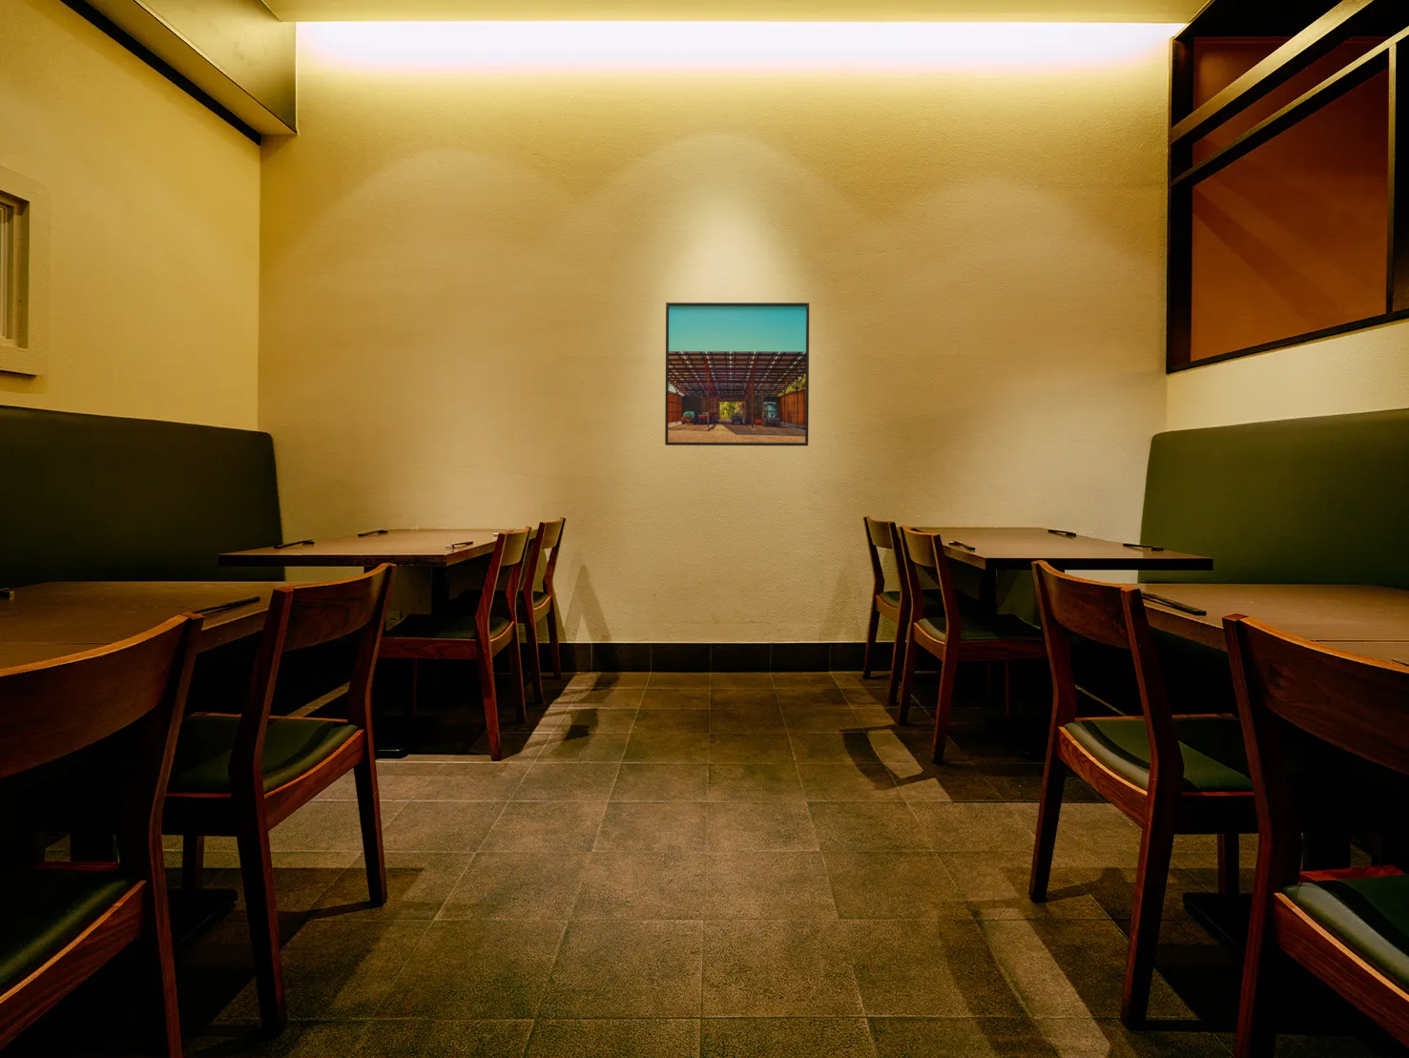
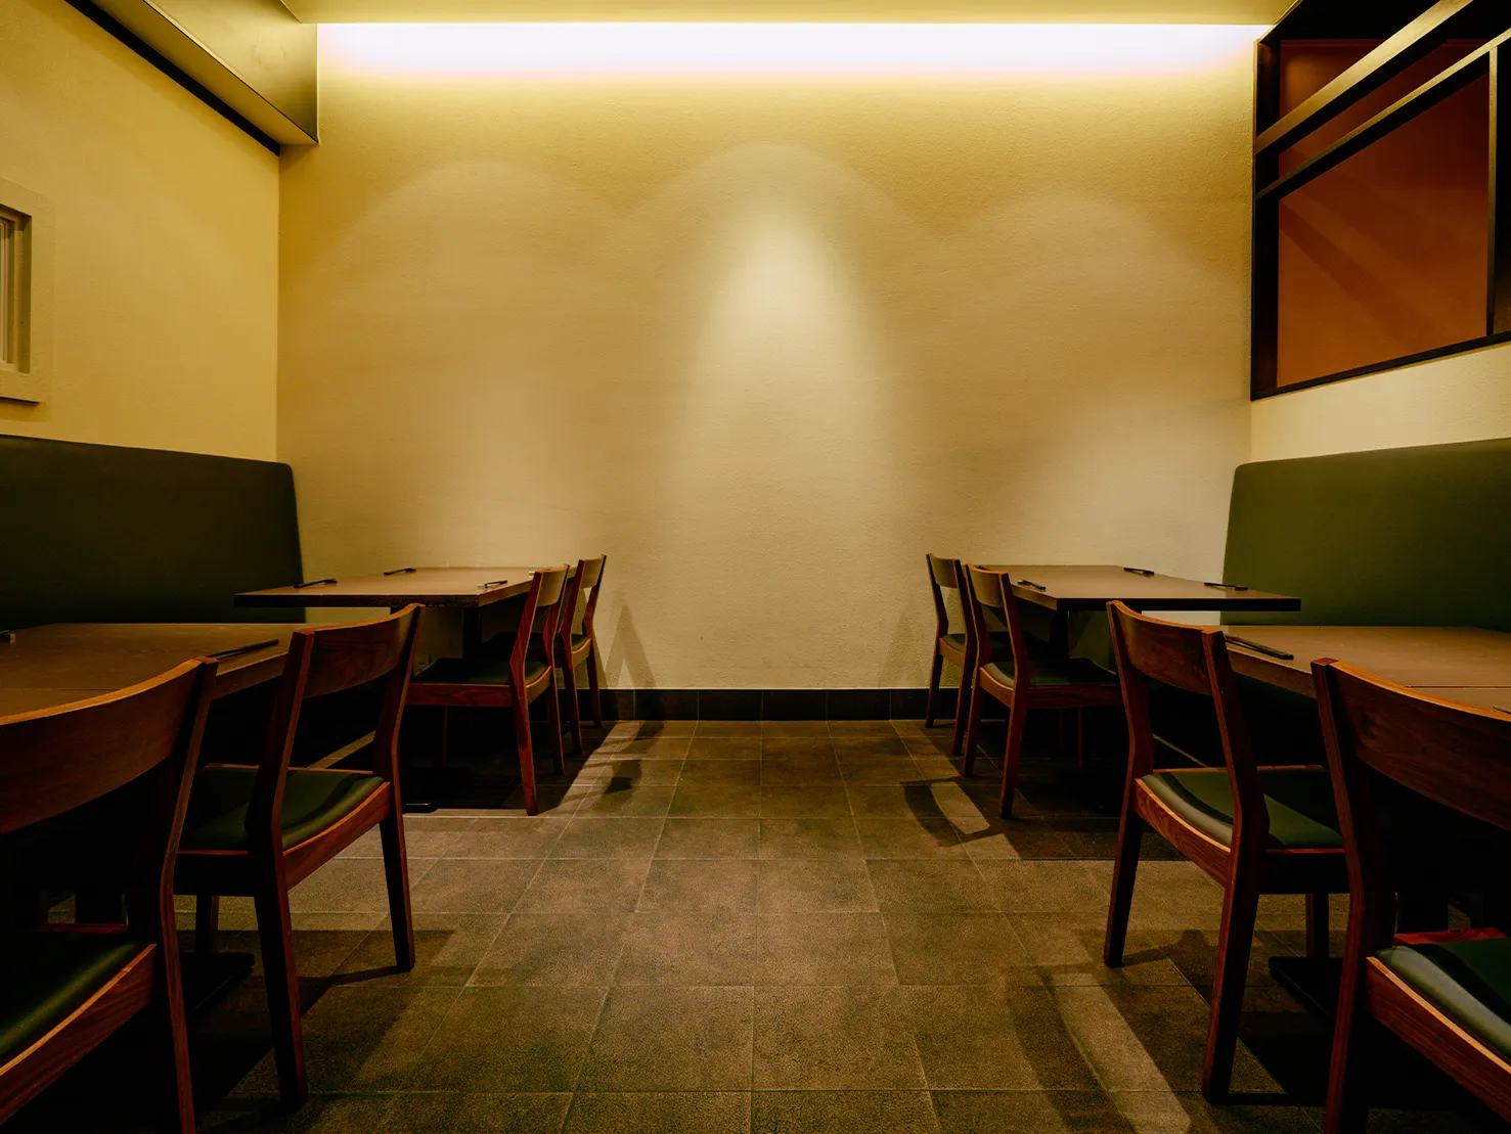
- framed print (737, 375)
